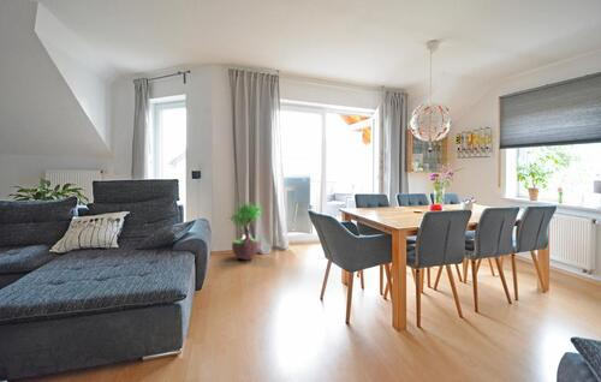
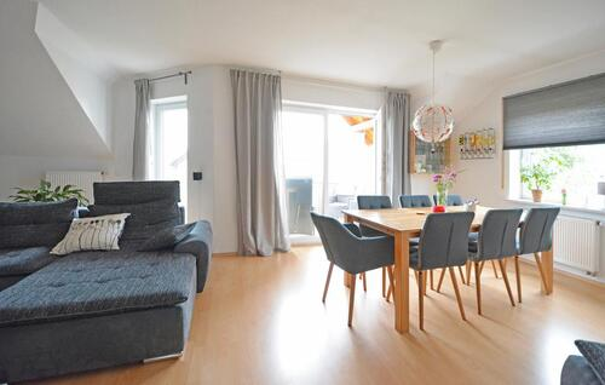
- potted tree (245, 228)
